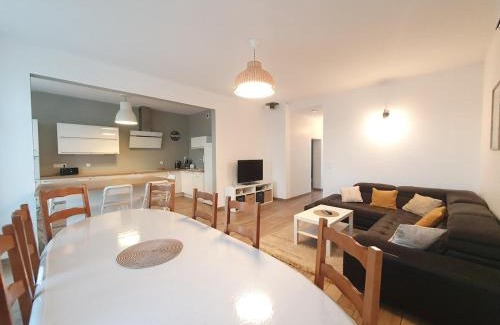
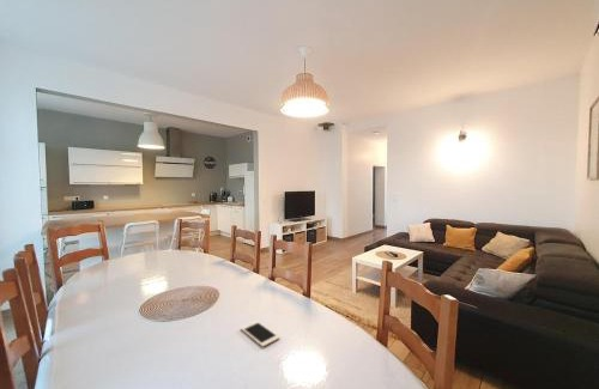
+ cell phone (259, 332)
